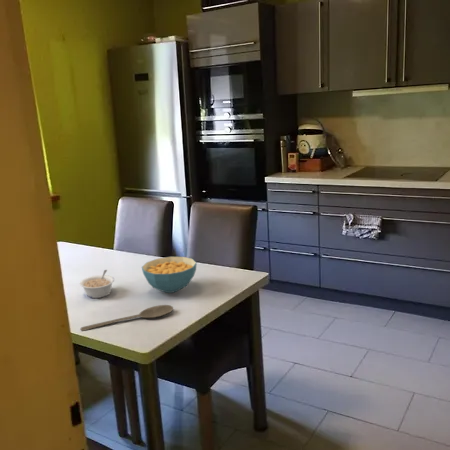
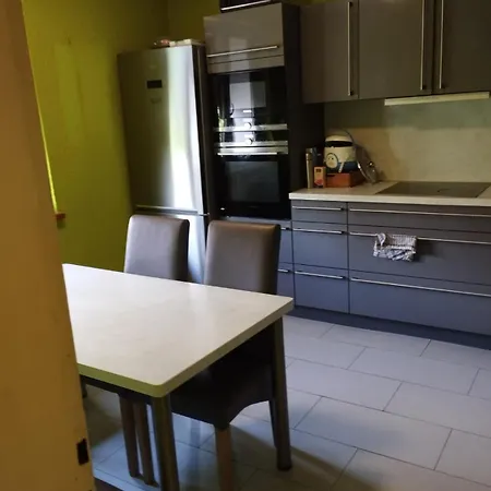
- legume (97, 285)
- cereal bowl (170, 277)
- wooden spoon (128, 317)
